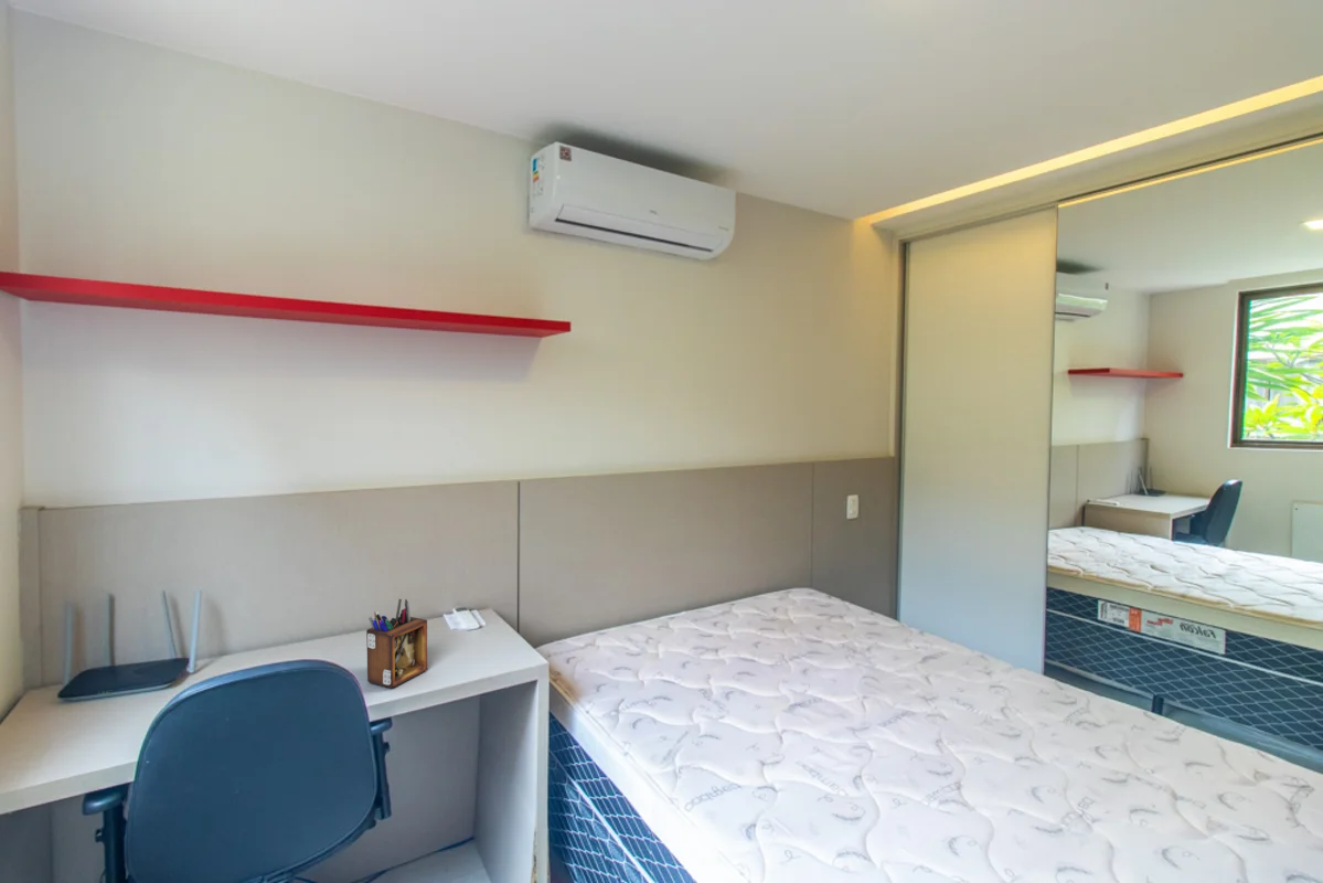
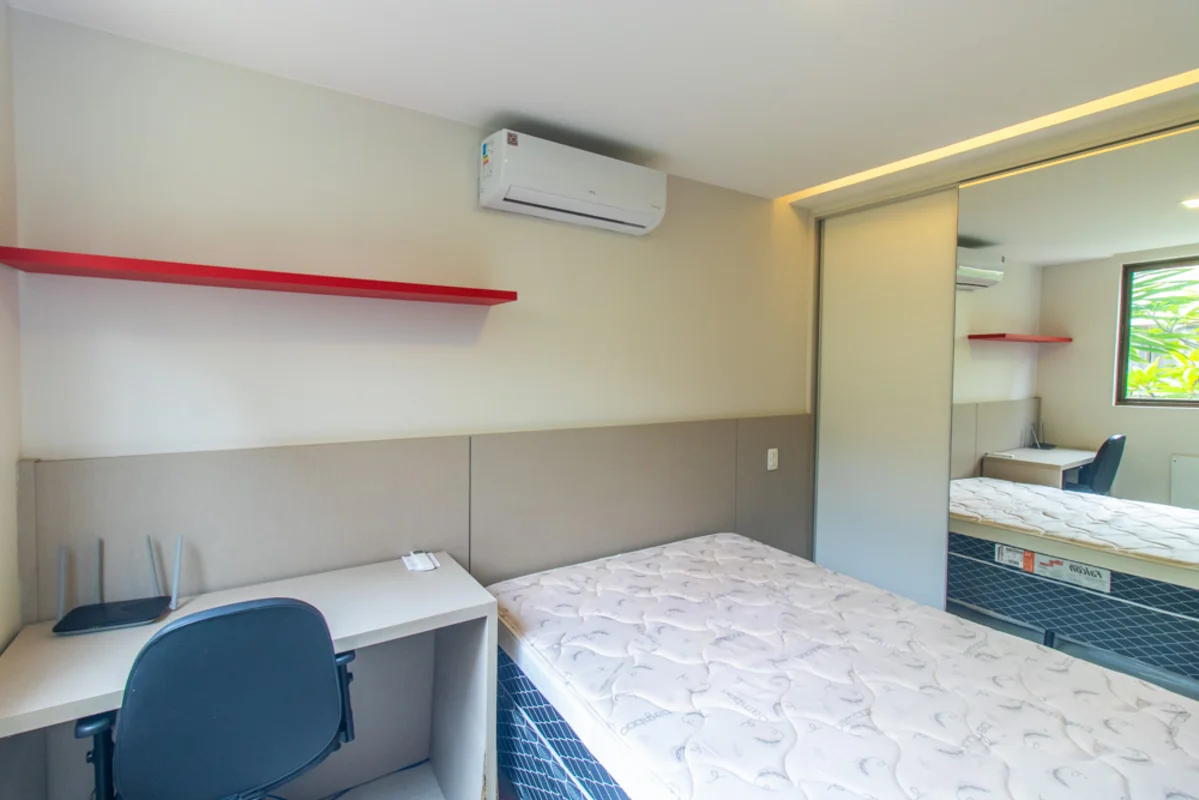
- desk organizer (397, 640)
